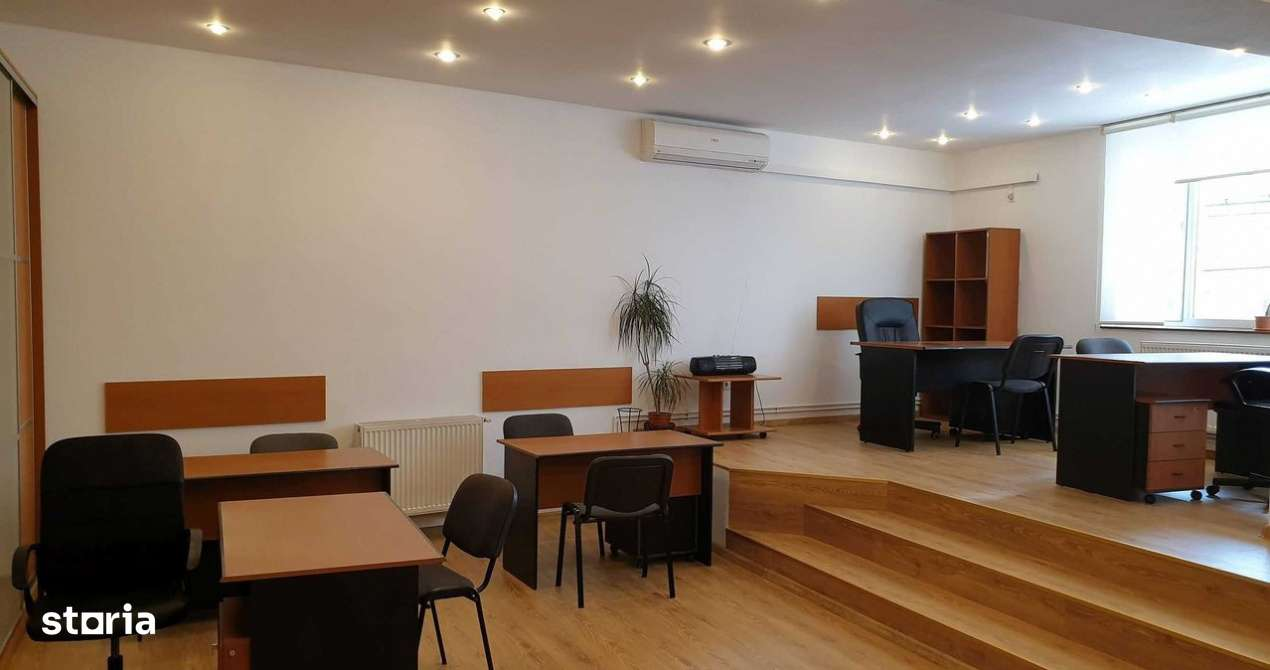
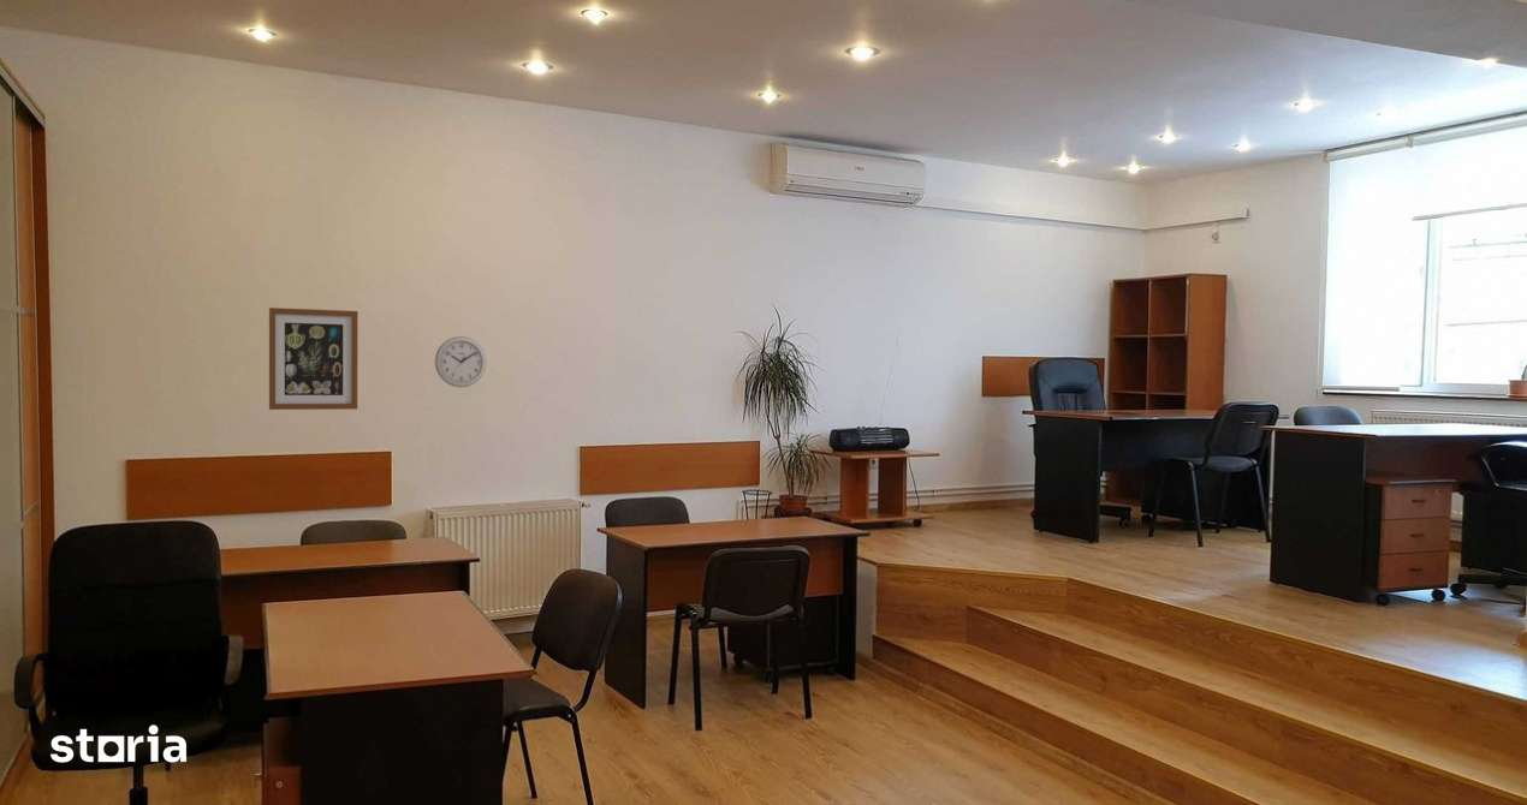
+ wall clock (461, 362)
+ wall art (314, 359)
